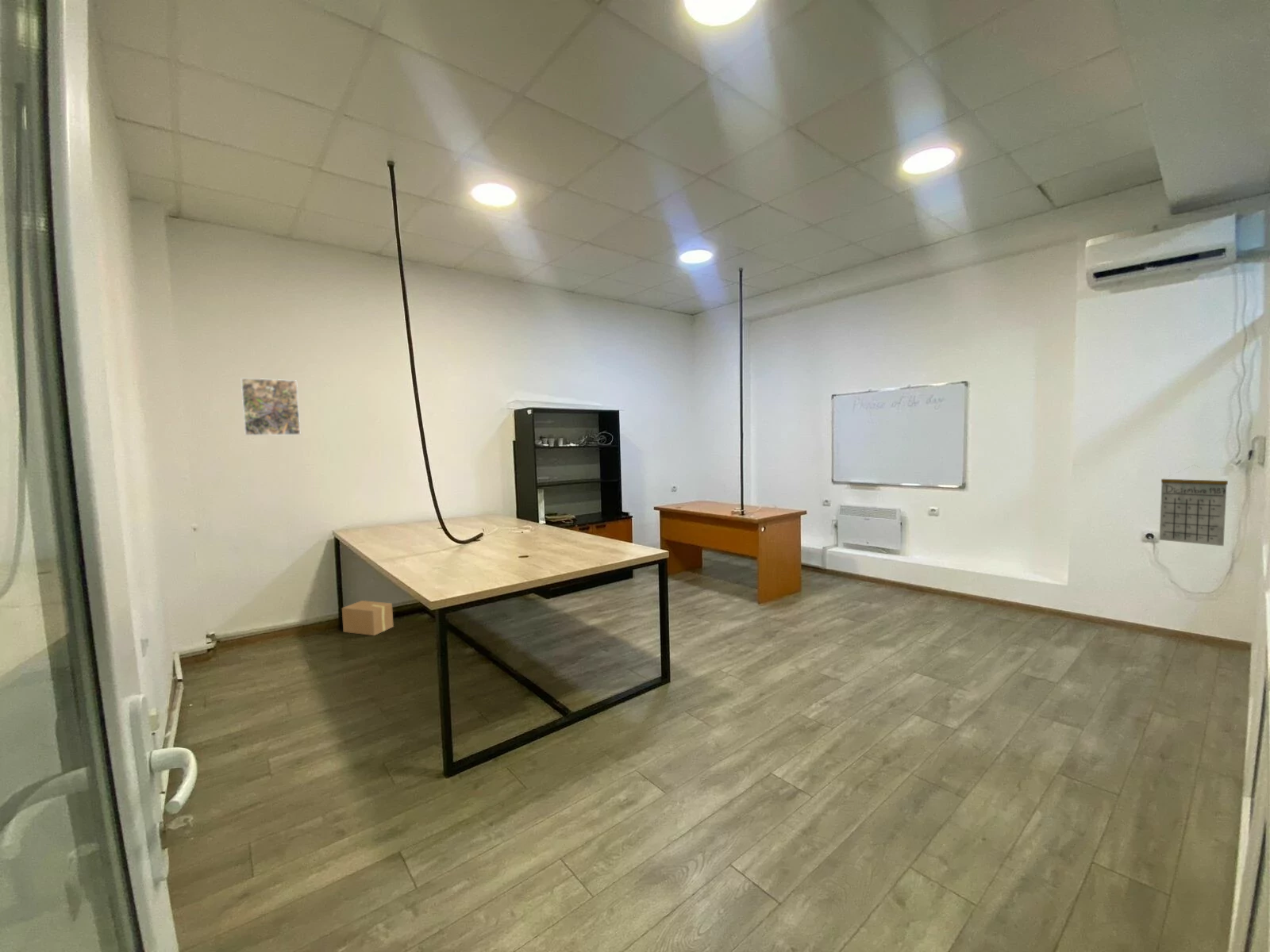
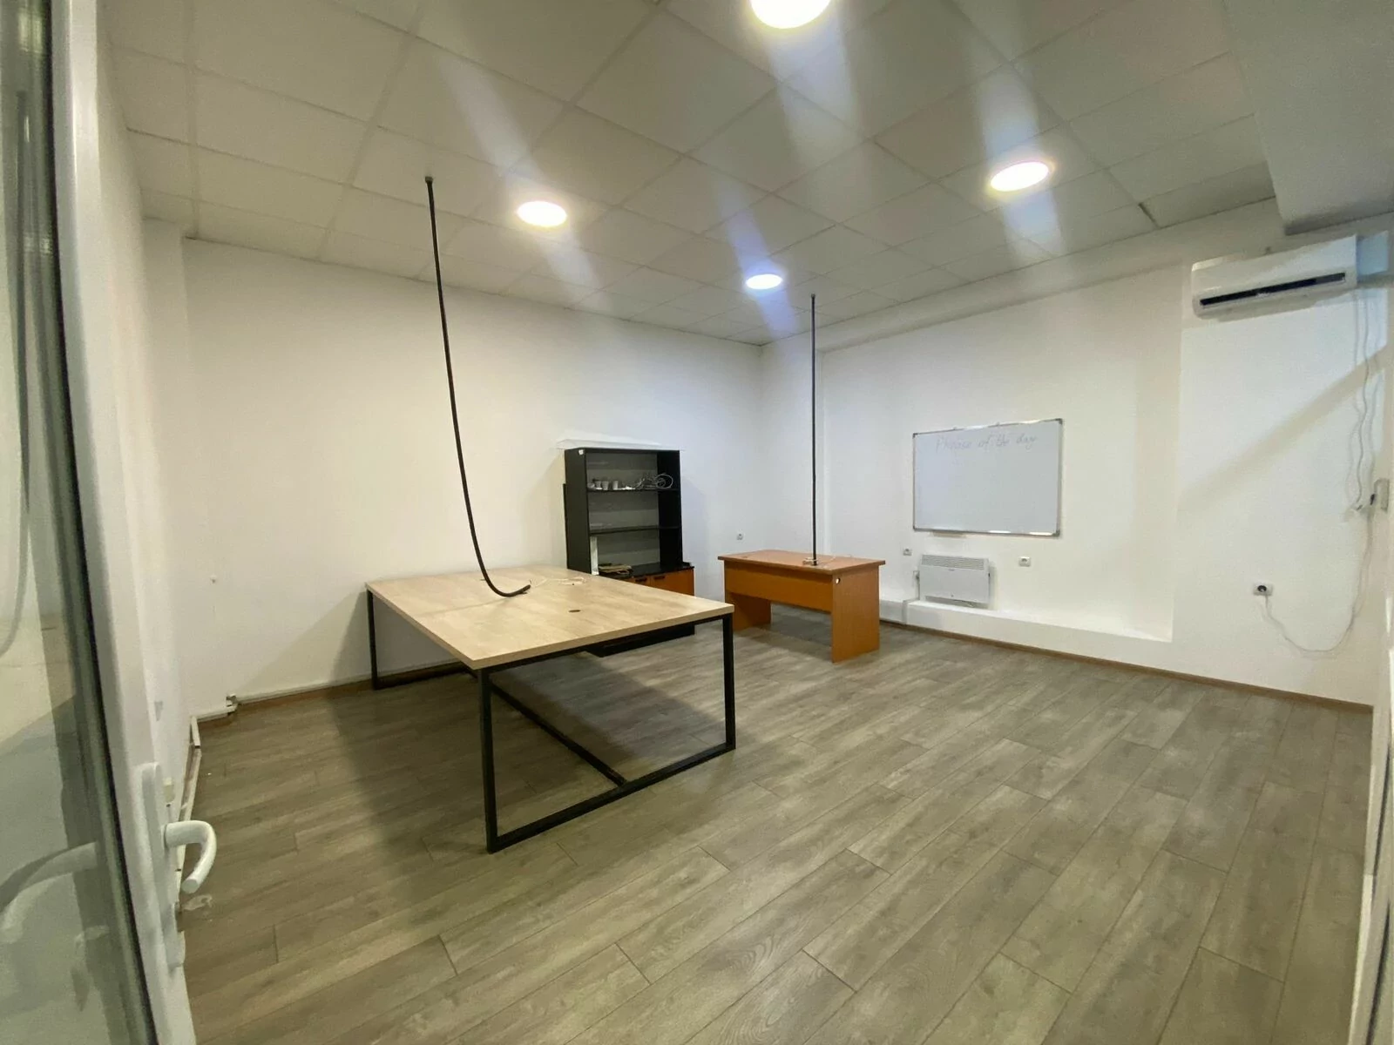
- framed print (271, 407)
- cardboard box (368, 617)
- calendar (1192, 504)
